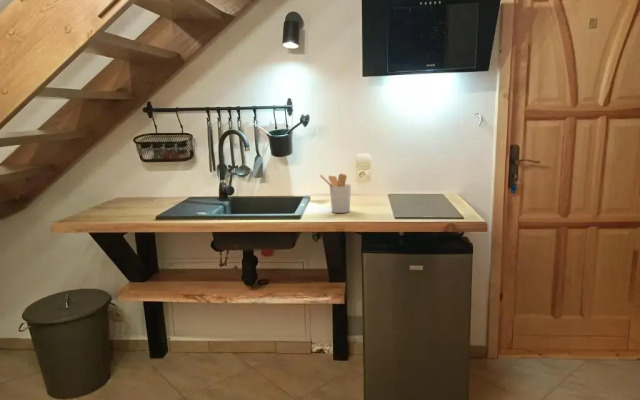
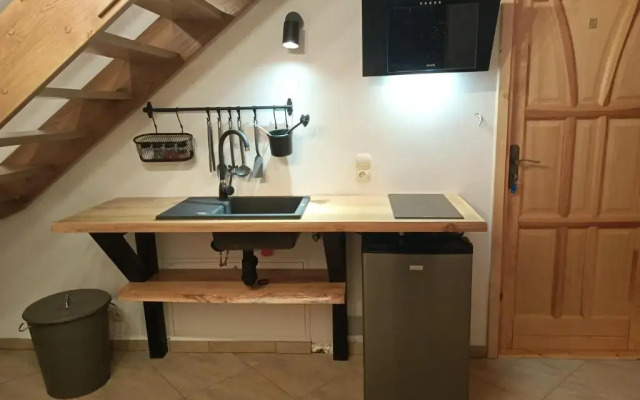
- utensil holder (334, 192)
